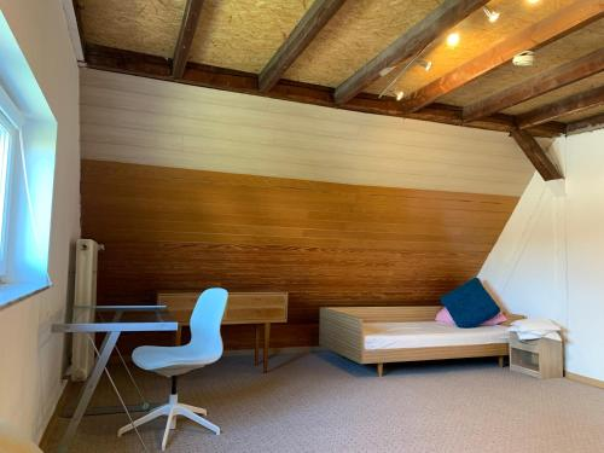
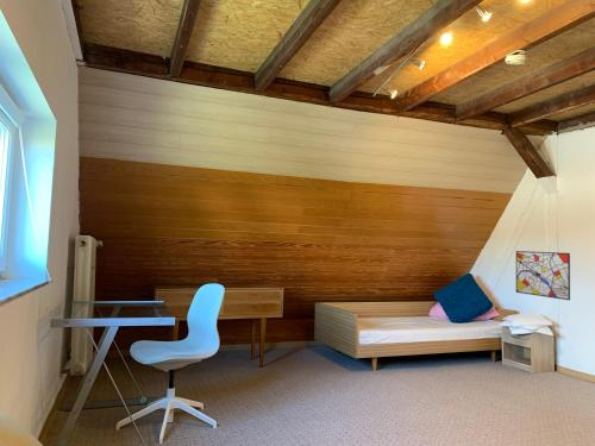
+ wall art (540, 274)
